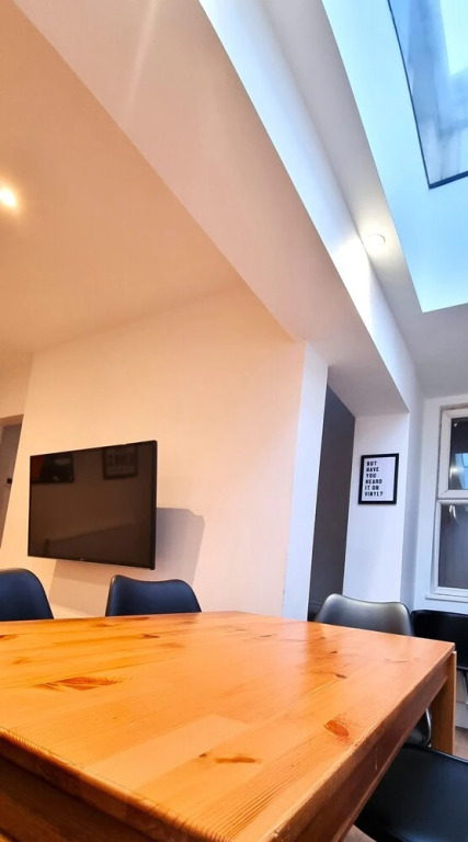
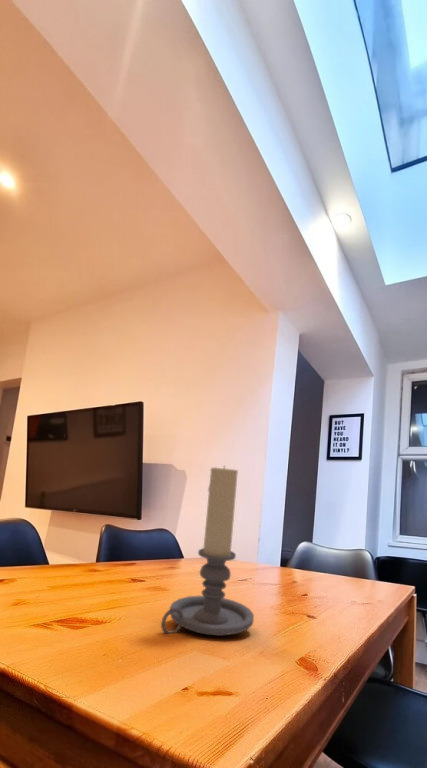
+ candle holder (211, 543)
